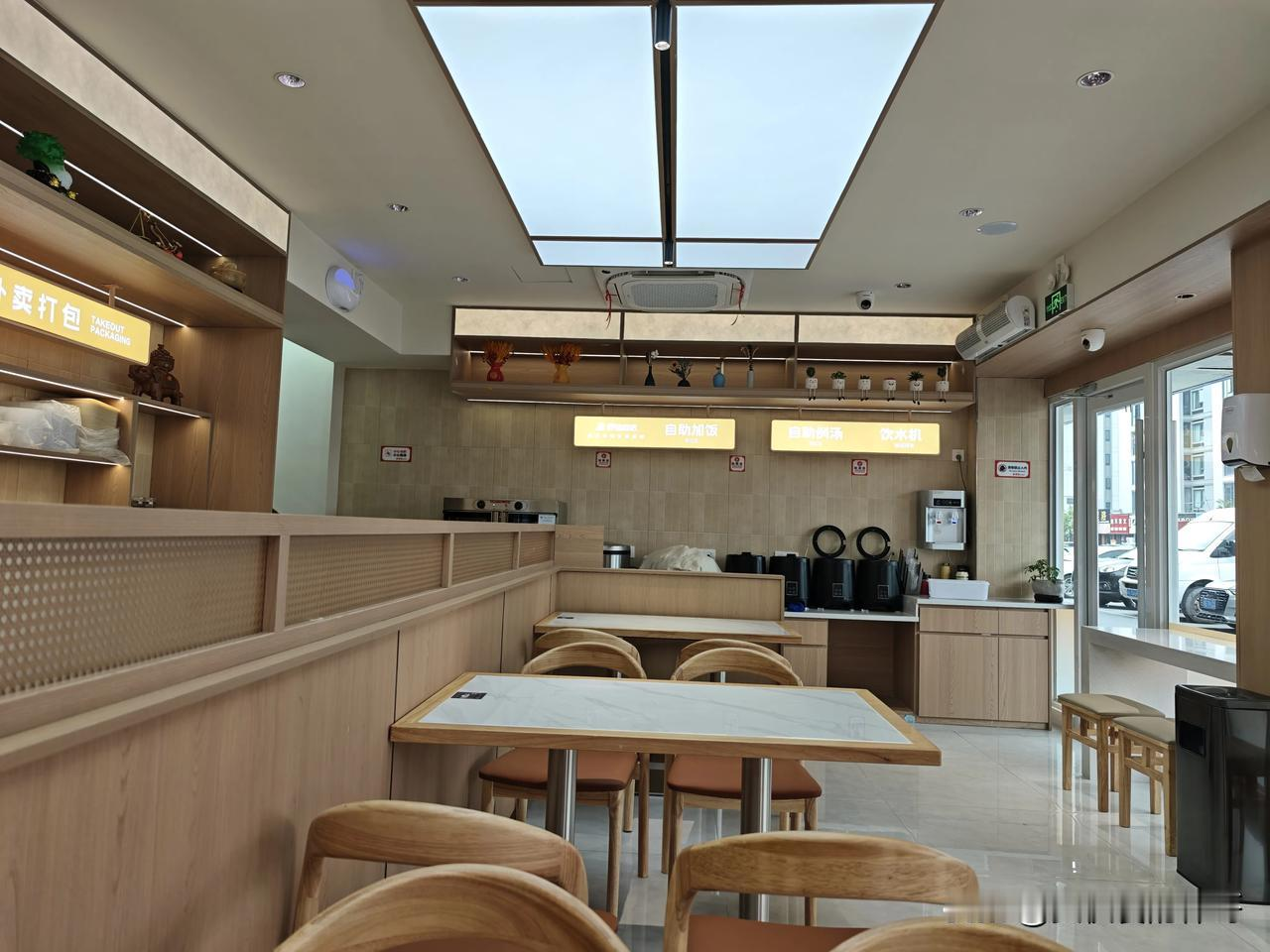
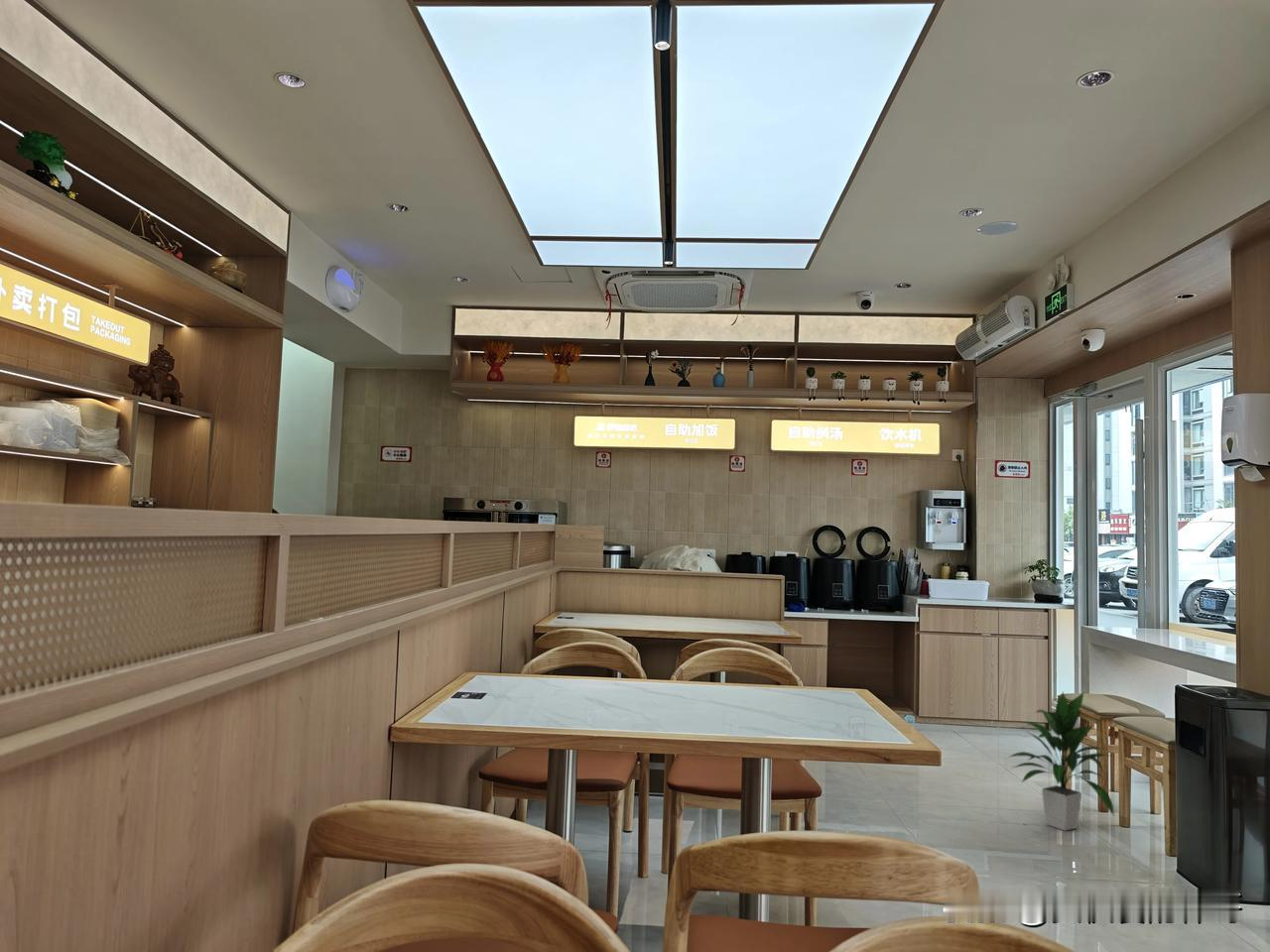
+ indoor plant (1064, 760)
